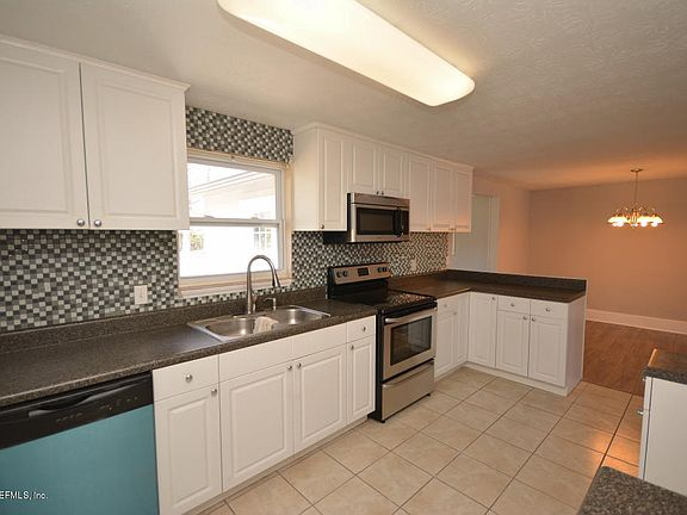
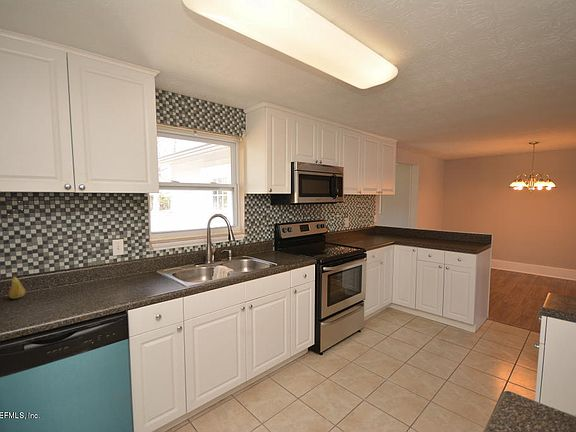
+ fruit (16, 287)
